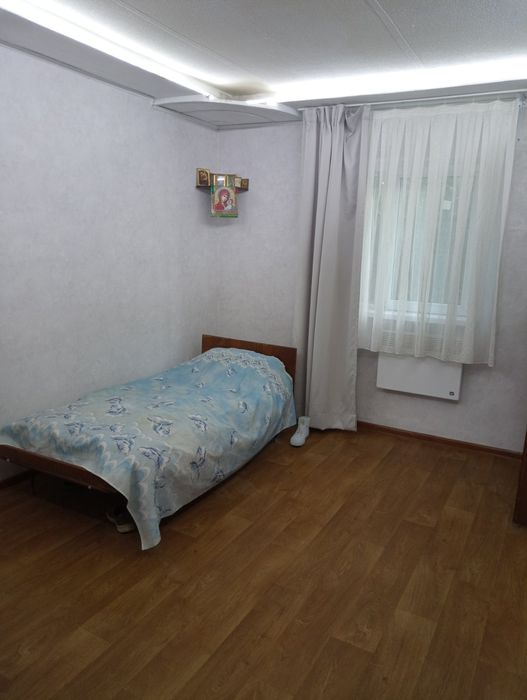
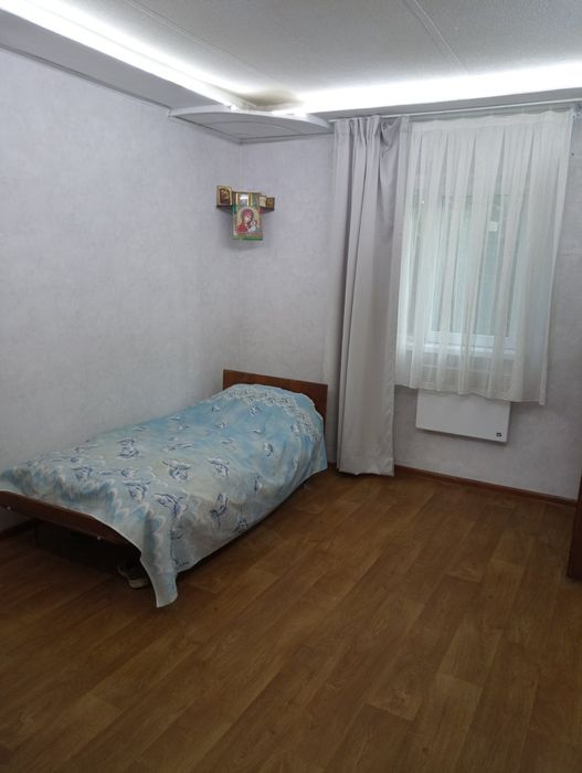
- sneaker (300, 429)
